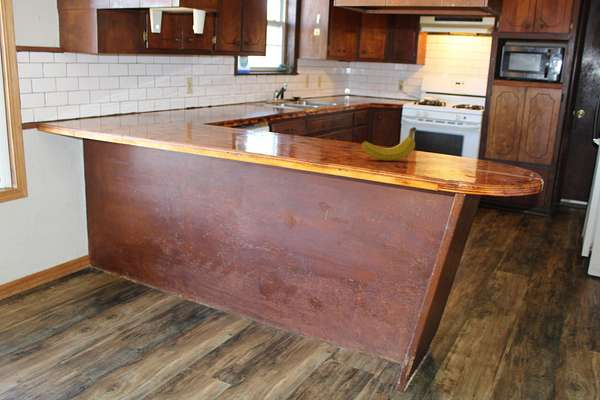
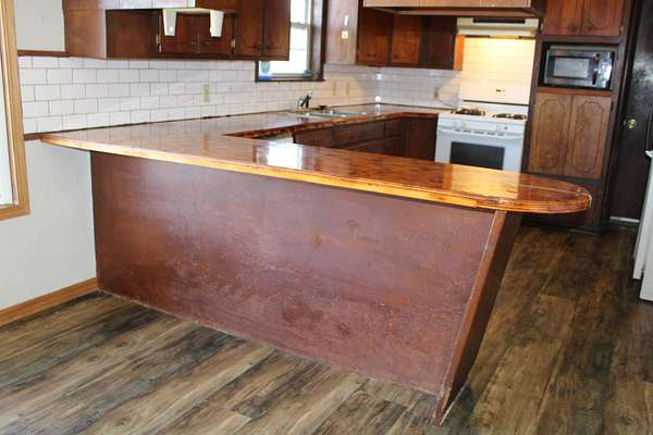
- fruit (388, 148)
